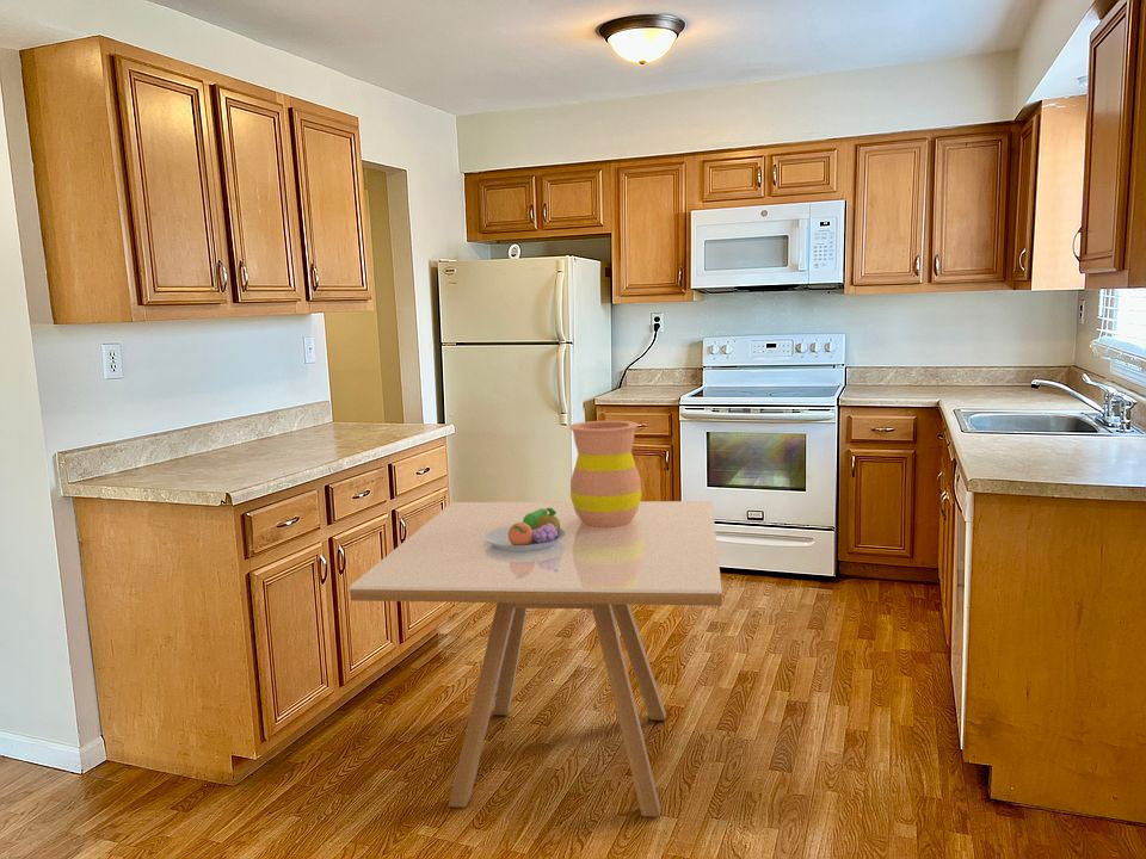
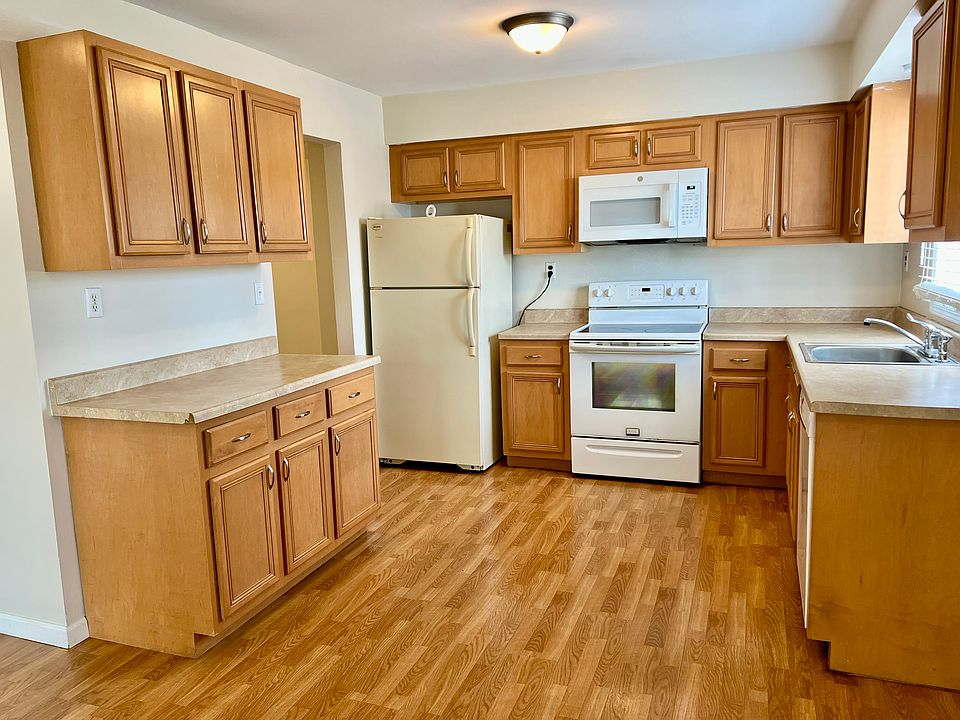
- dining table (599, 639)
- vase (605, 472)
- fruit bowl (526, 525)
